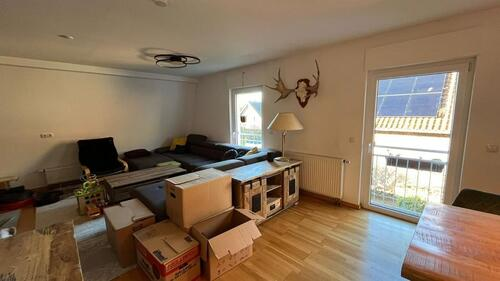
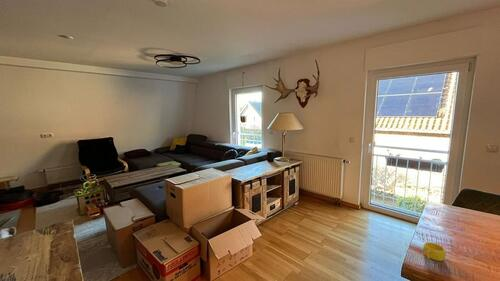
+ cup (433, 252)
